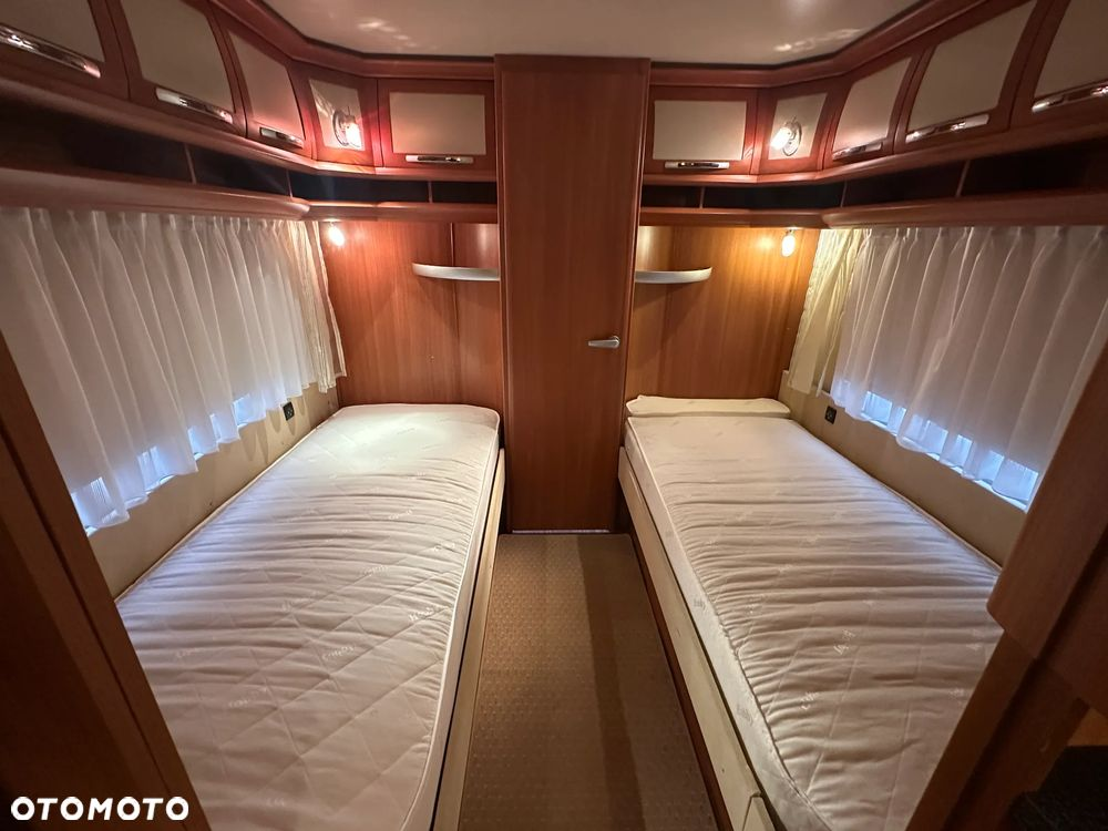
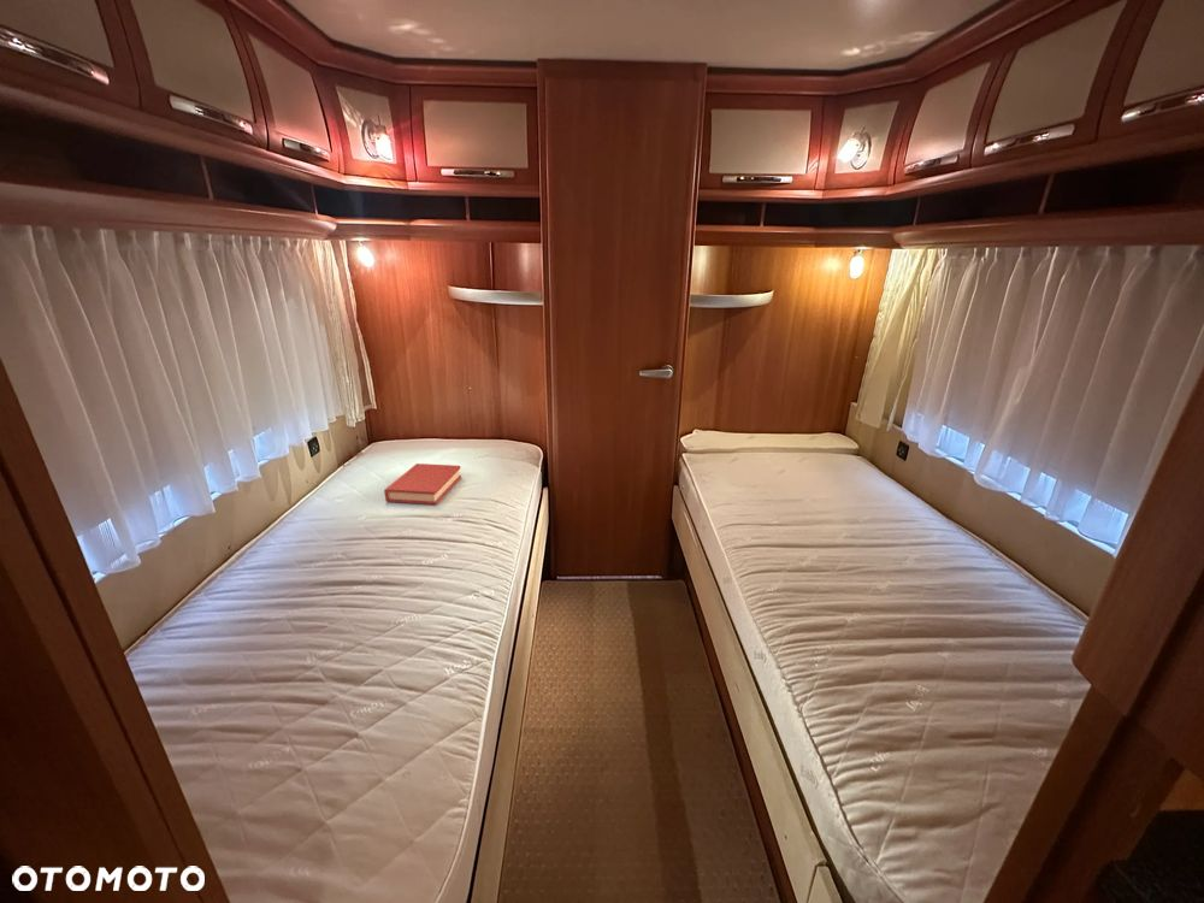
+ hardback book (425, 483)
